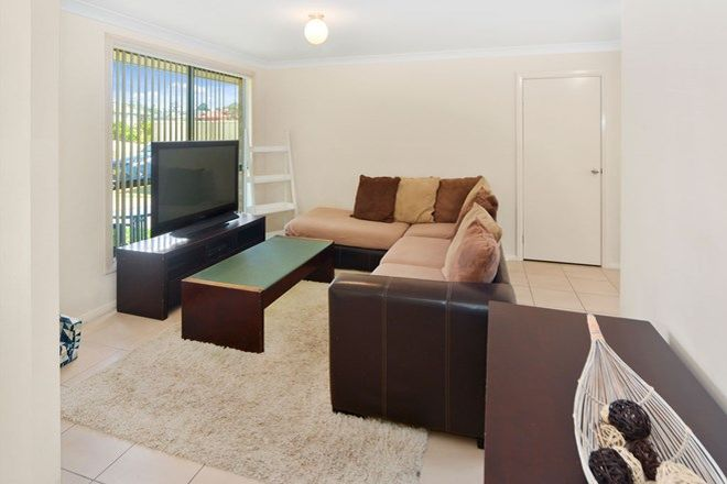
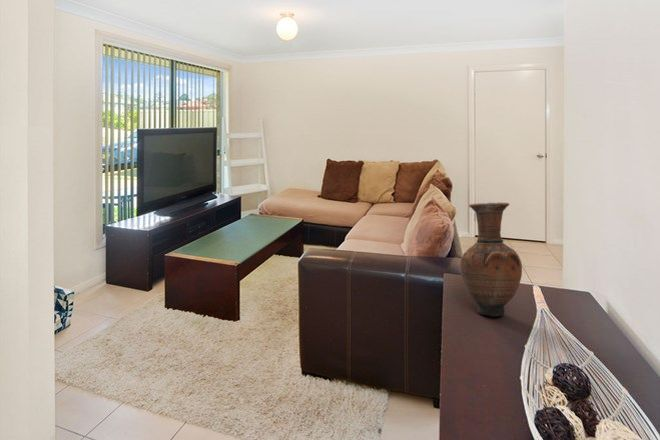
+ vase (489, 258)
